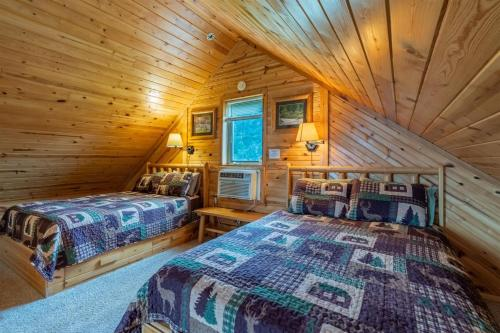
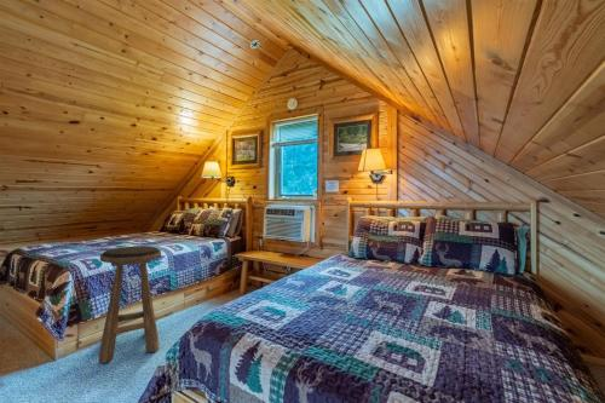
+ stool (142, 298)
